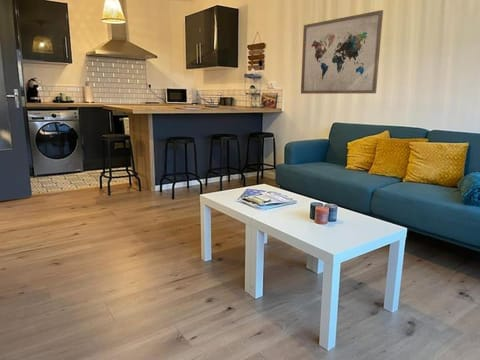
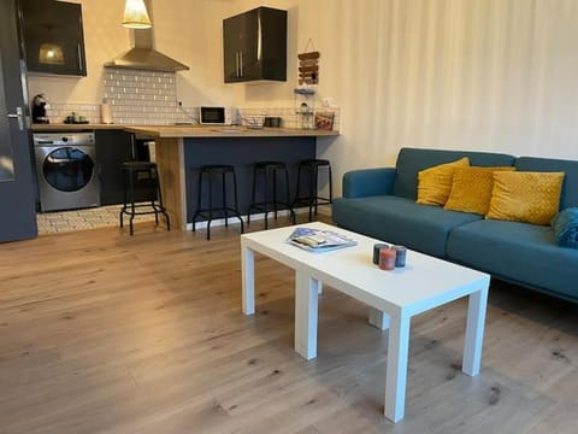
- wall art (337, 56)
